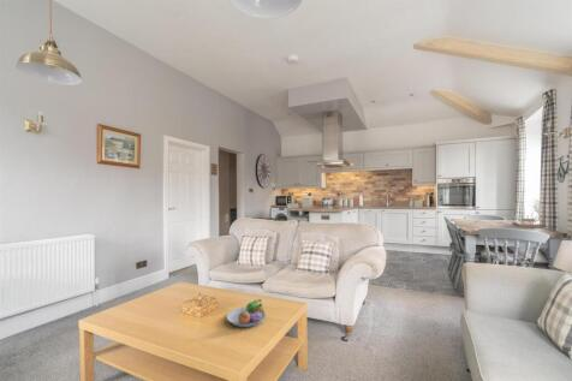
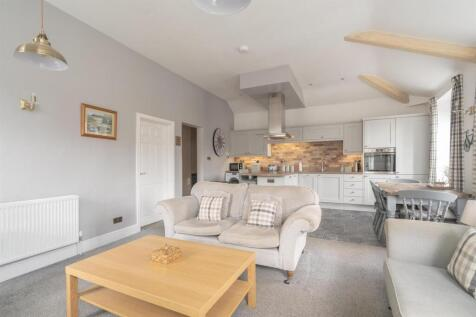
- fruit bowl (248, 310)
